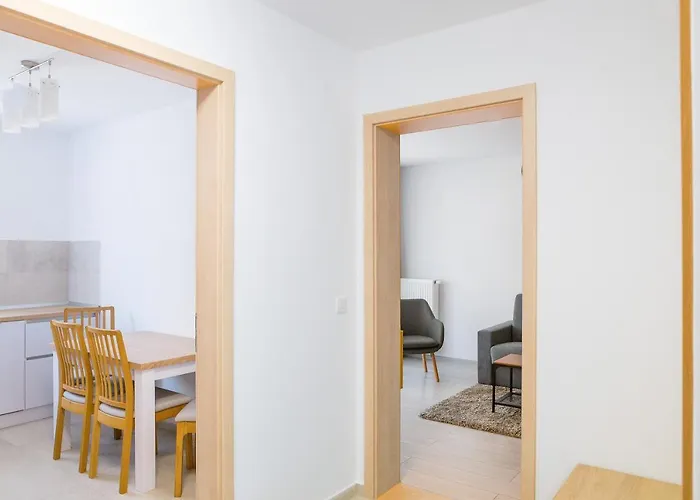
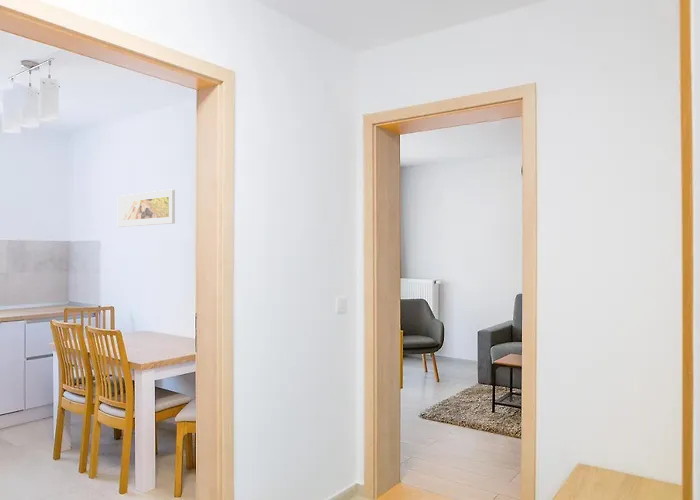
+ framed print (144, 209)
